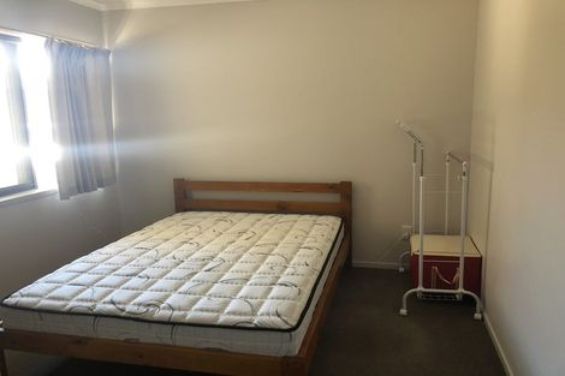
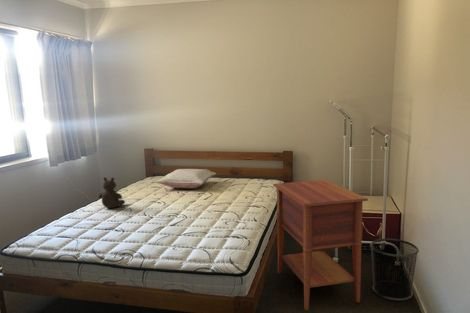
+ pillow (187, 178)
+ teddy bear (112, 191)
+ nightstand (315, 239)
+ waste bin (393, 268)
